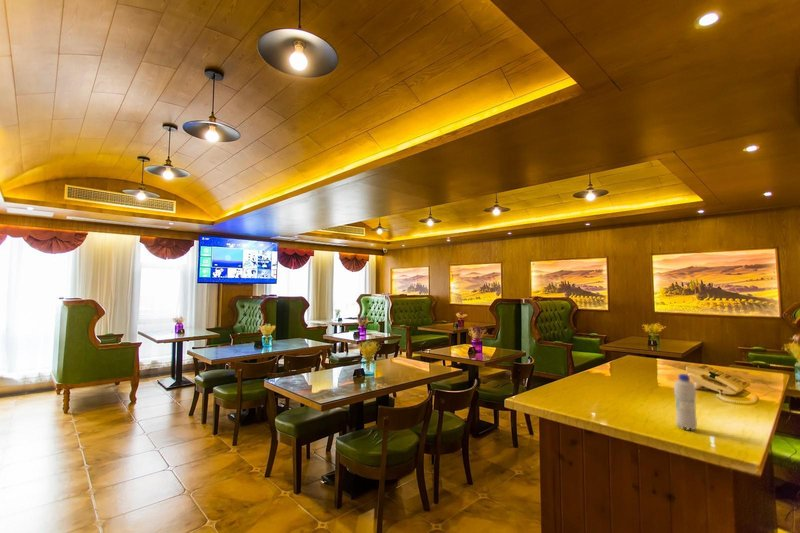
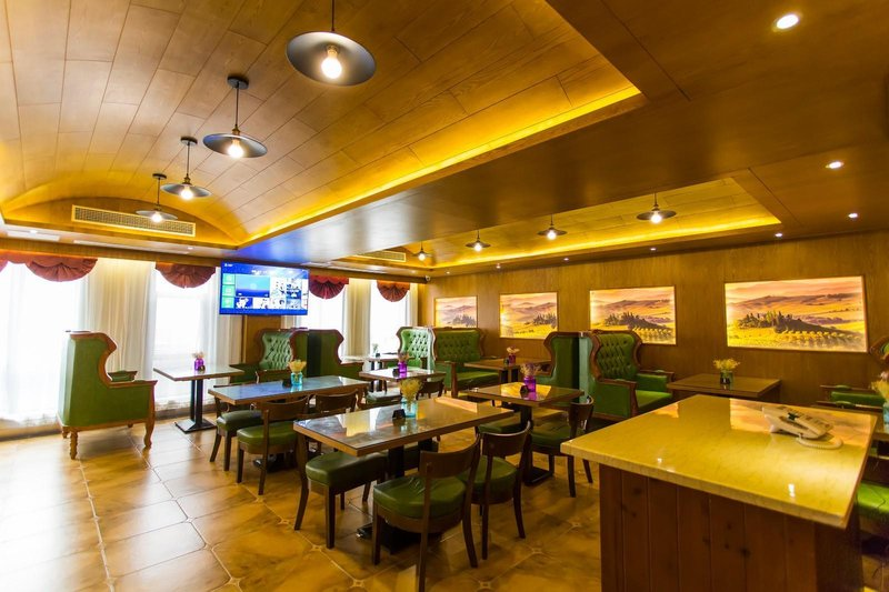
- bottle (685, 400)
